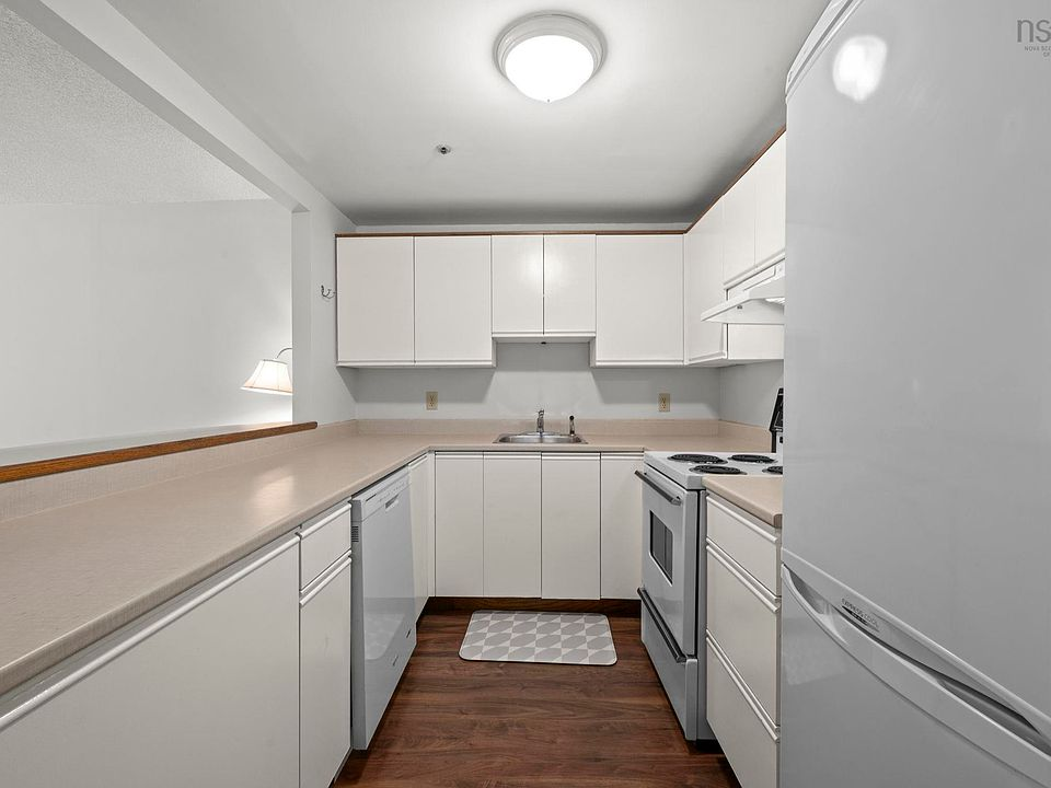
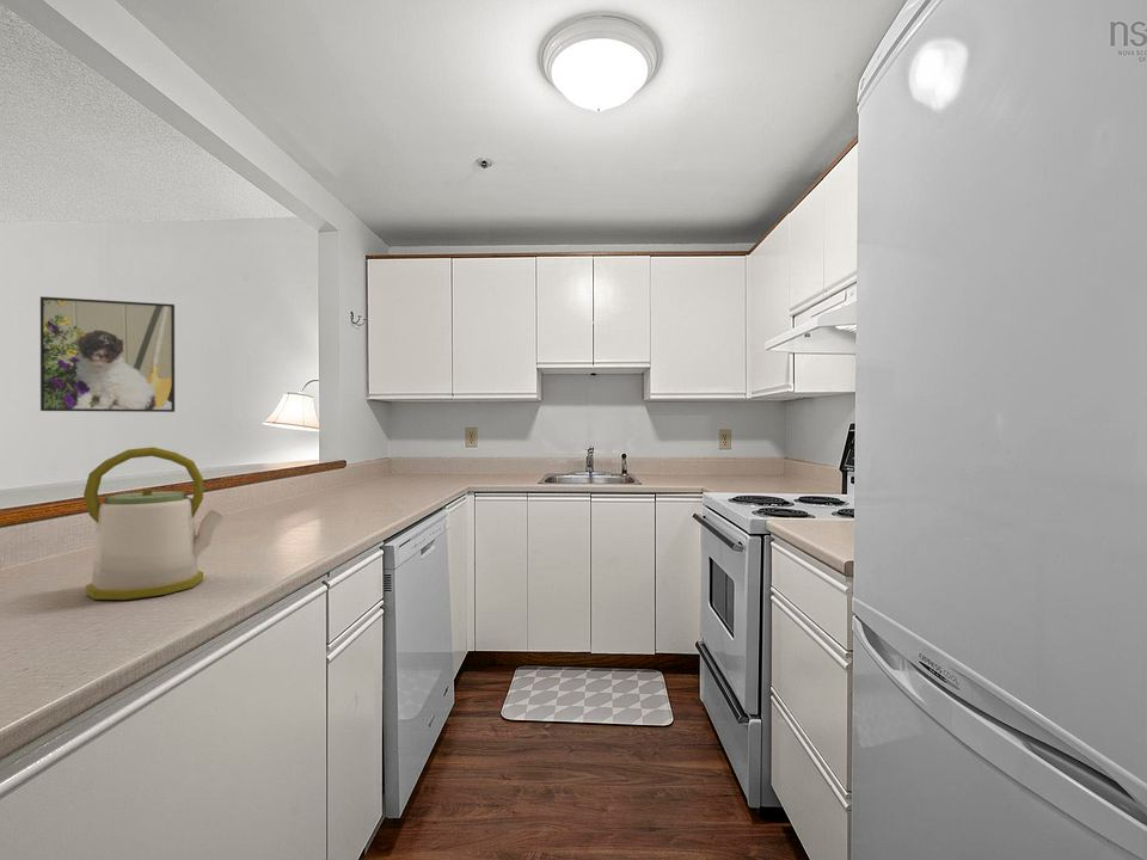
+ kettle (158, 516)
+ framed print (109, 356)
